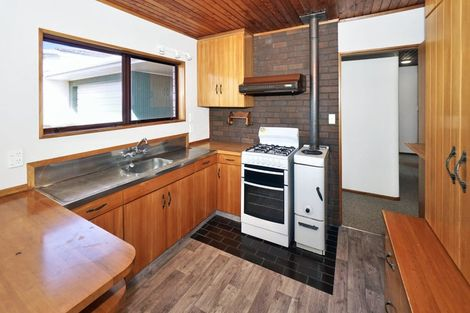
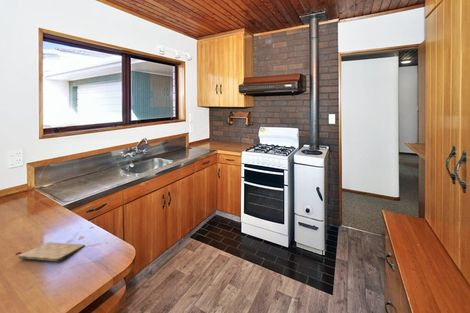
+ cutting board (53, 251)
